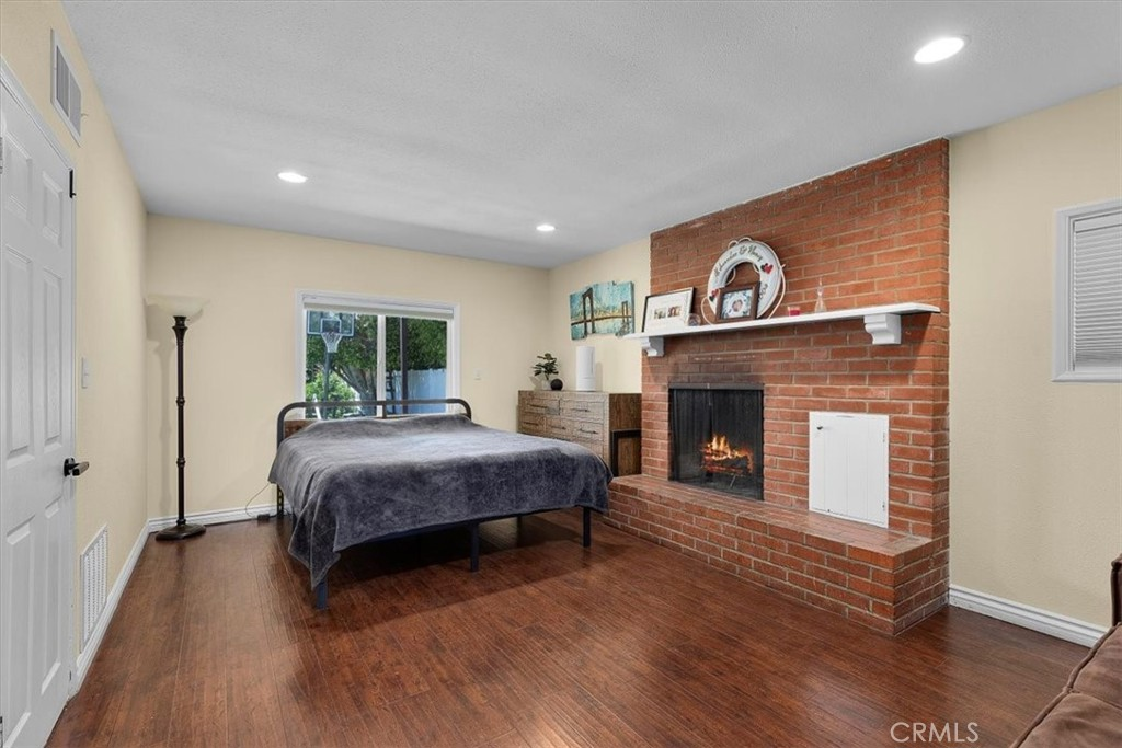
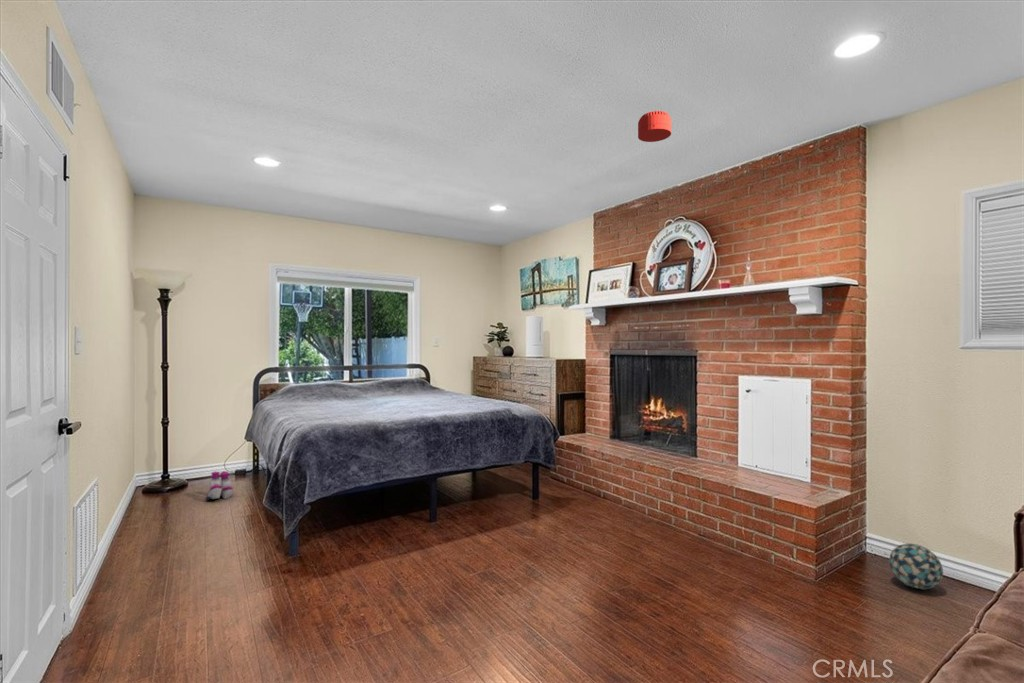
+ boots (219, 484)
+ decorative ball (915, 565)
+ smoke detector (654, 126)
